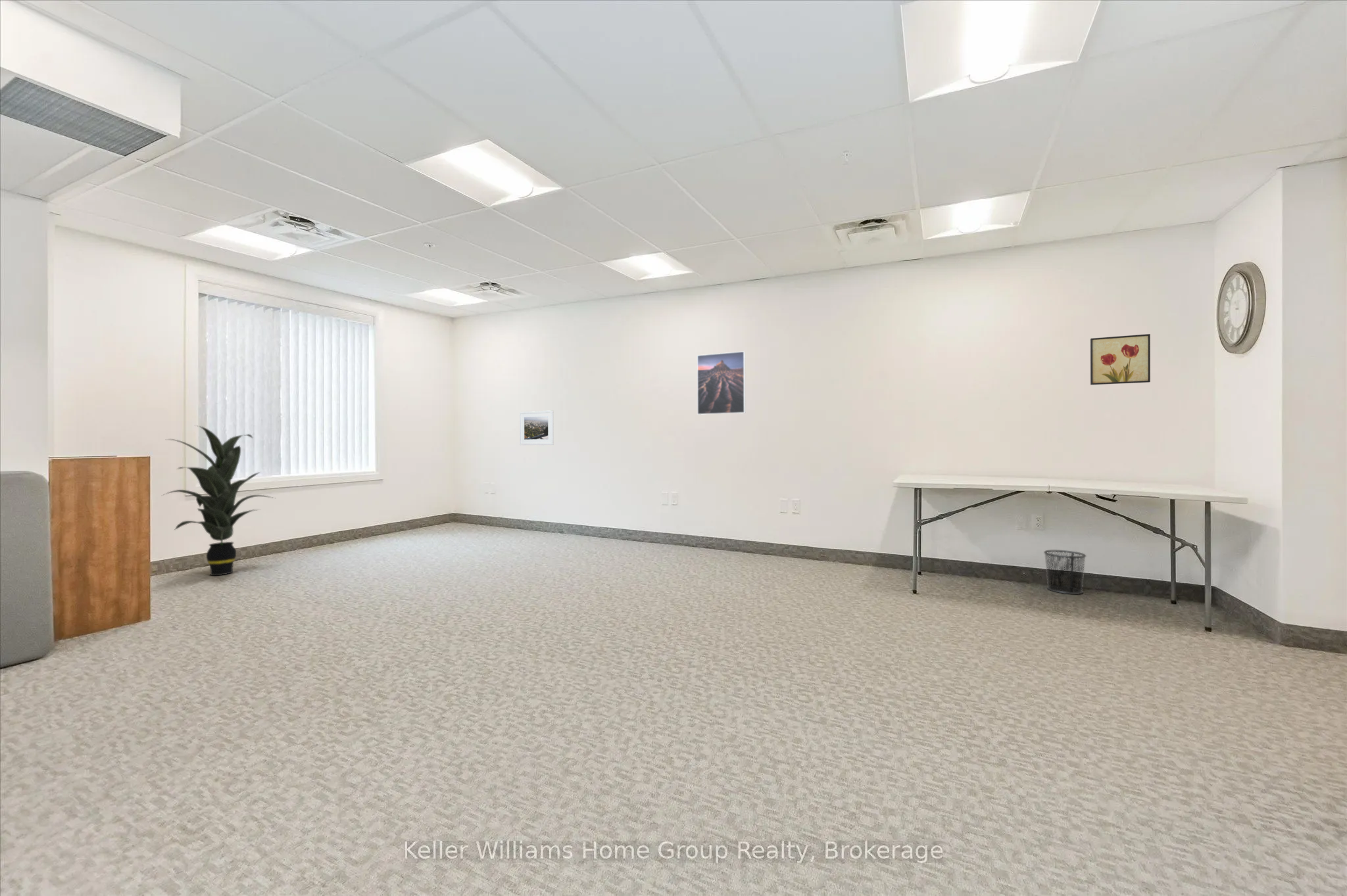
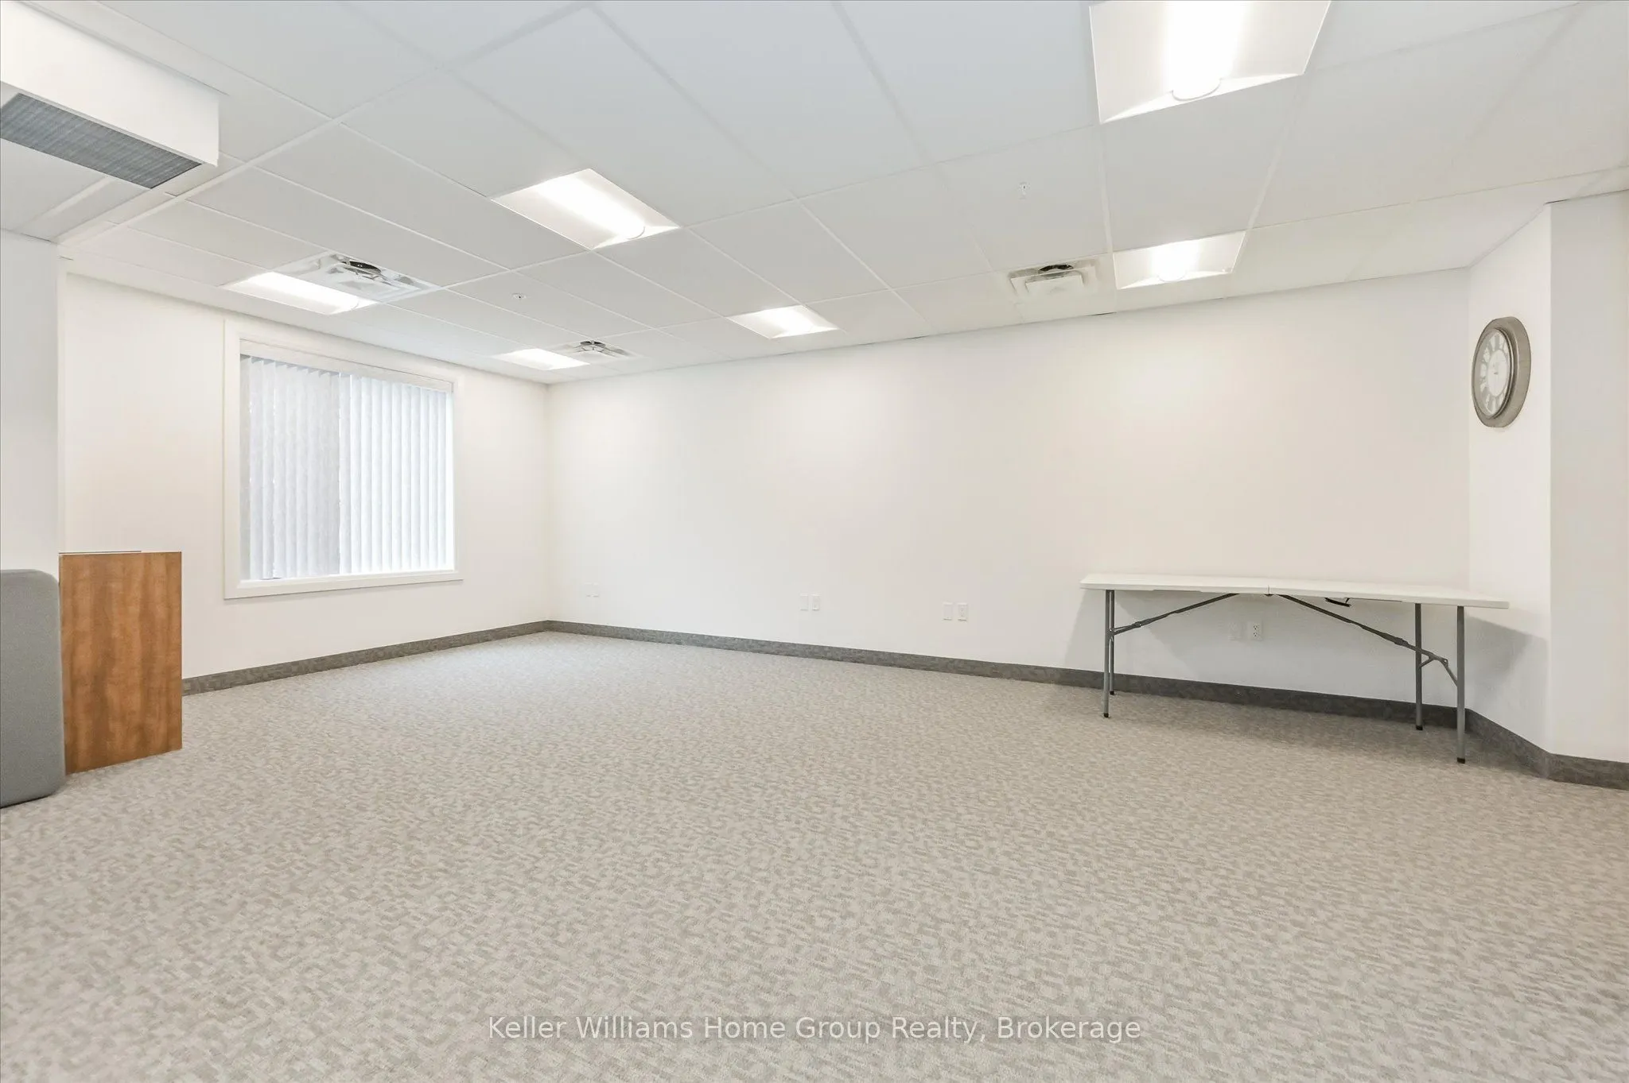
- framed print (536, 428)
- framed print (721, 383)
- waste bin (1064, 572)
- wall art (1119, 360)
- indoor plant (213, 500)
